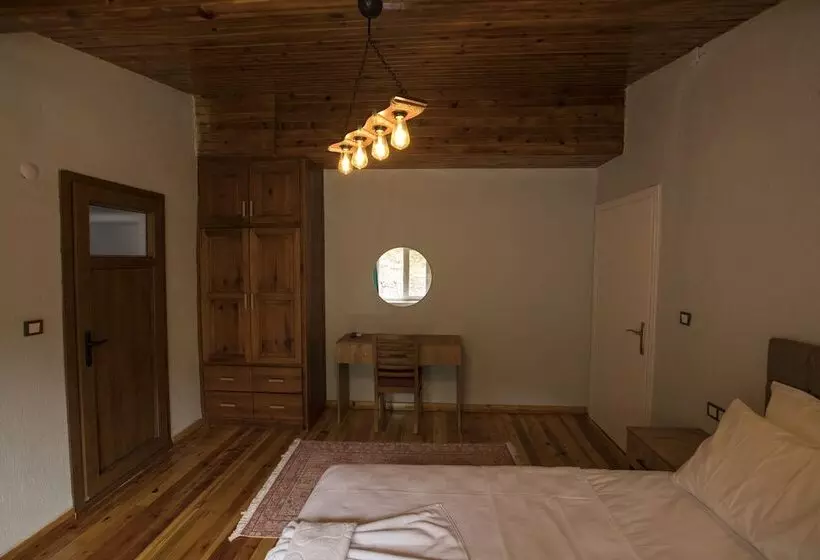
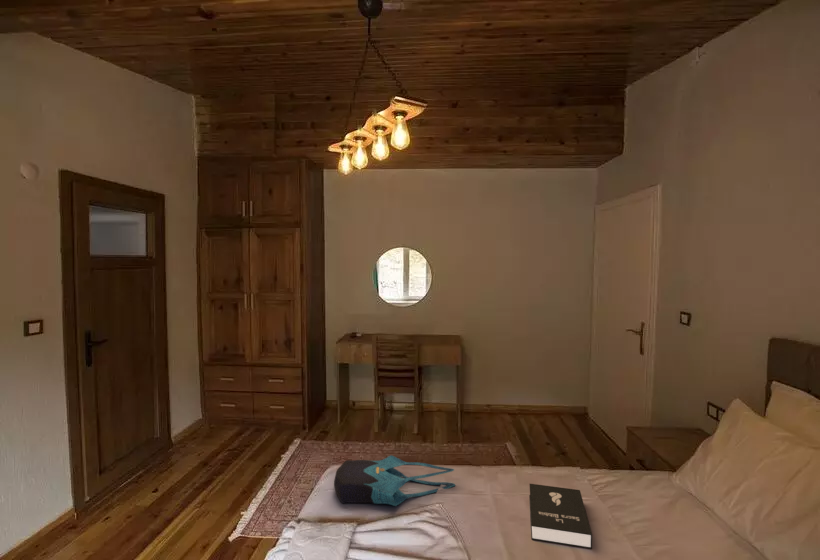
+ booklet (557, 512)
+ tote bag (395, 479)
